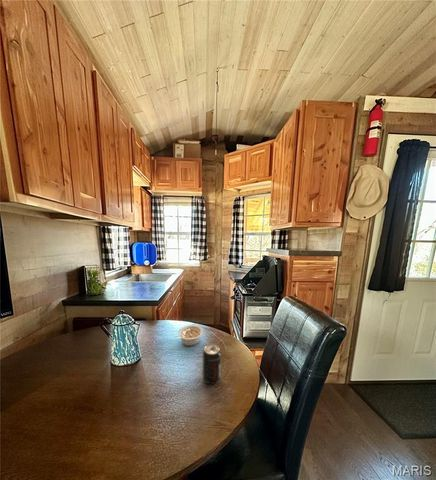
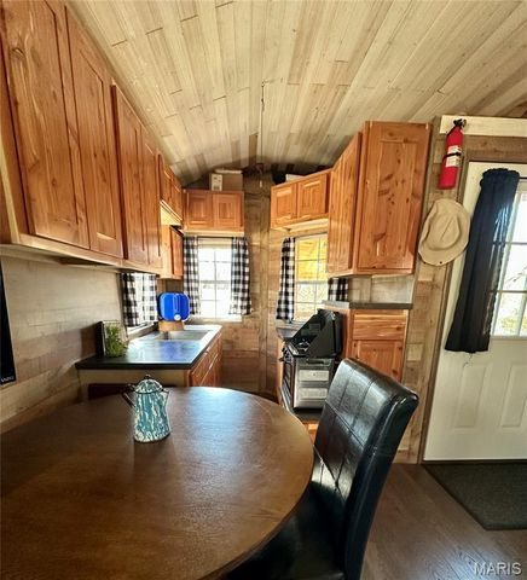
- legume (190, 335)
- beverage can (211, 364)
